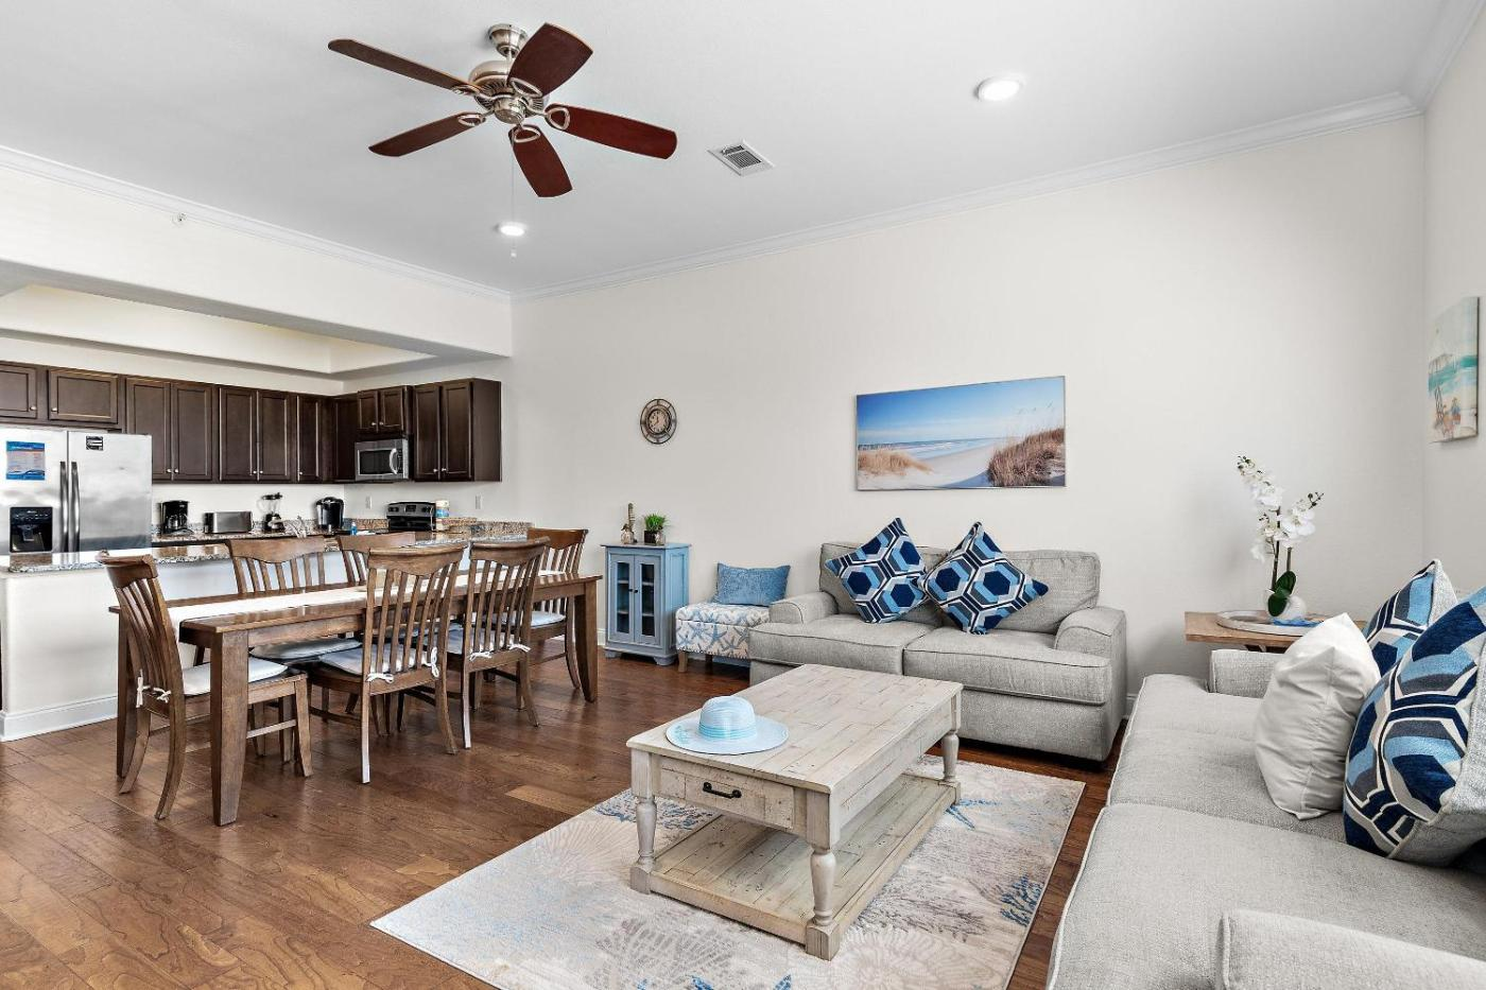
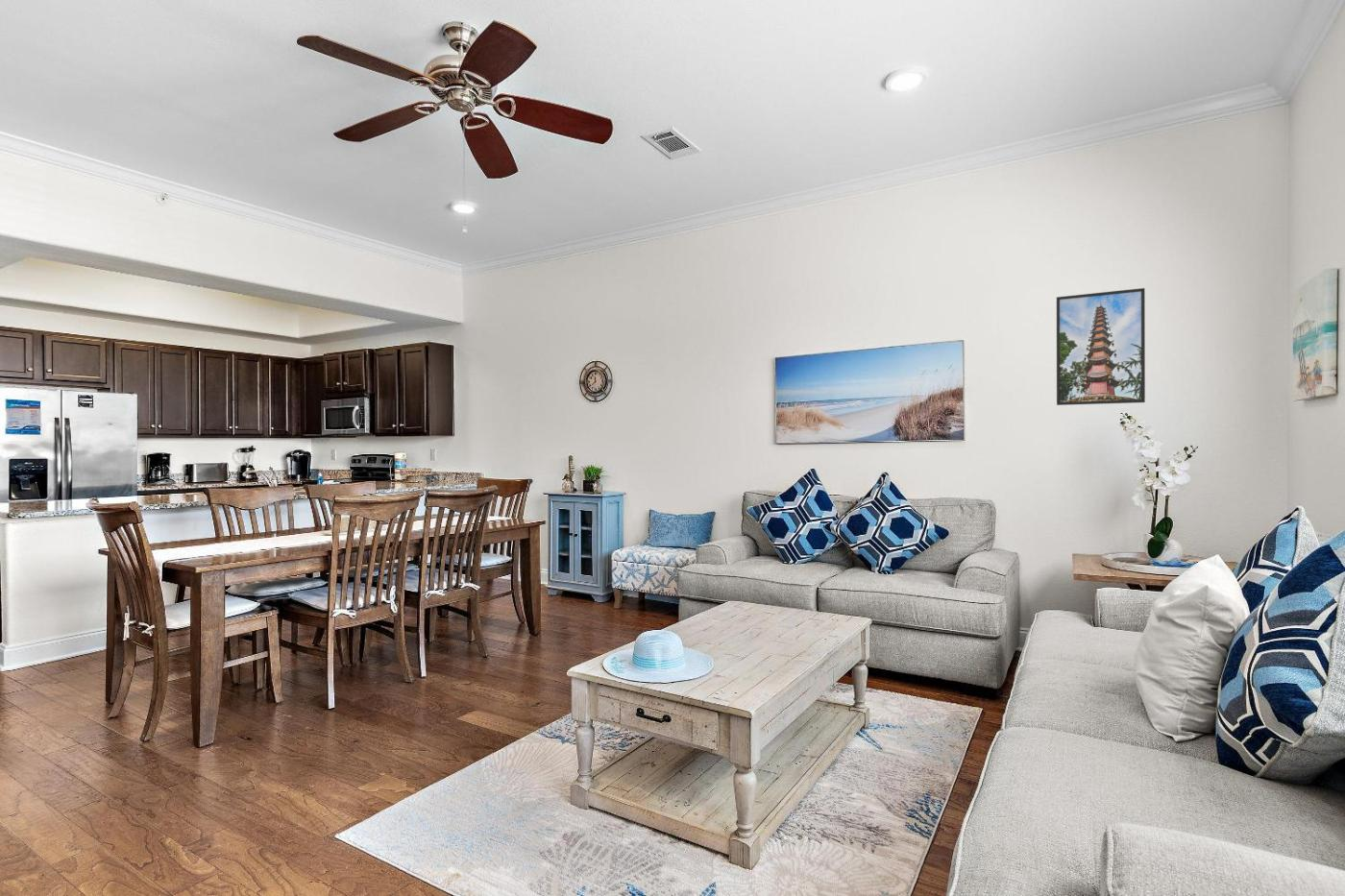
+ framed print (1099, 348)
